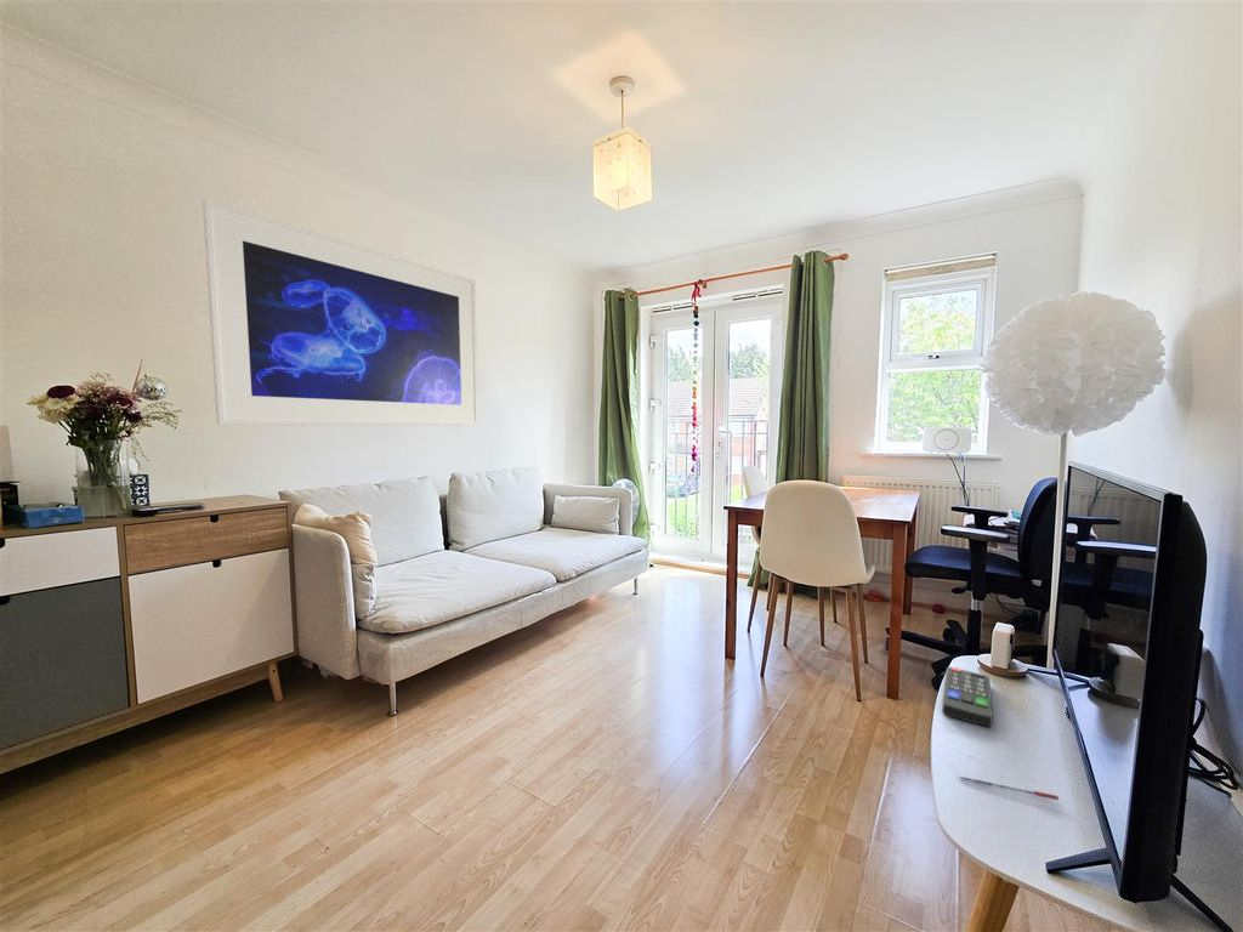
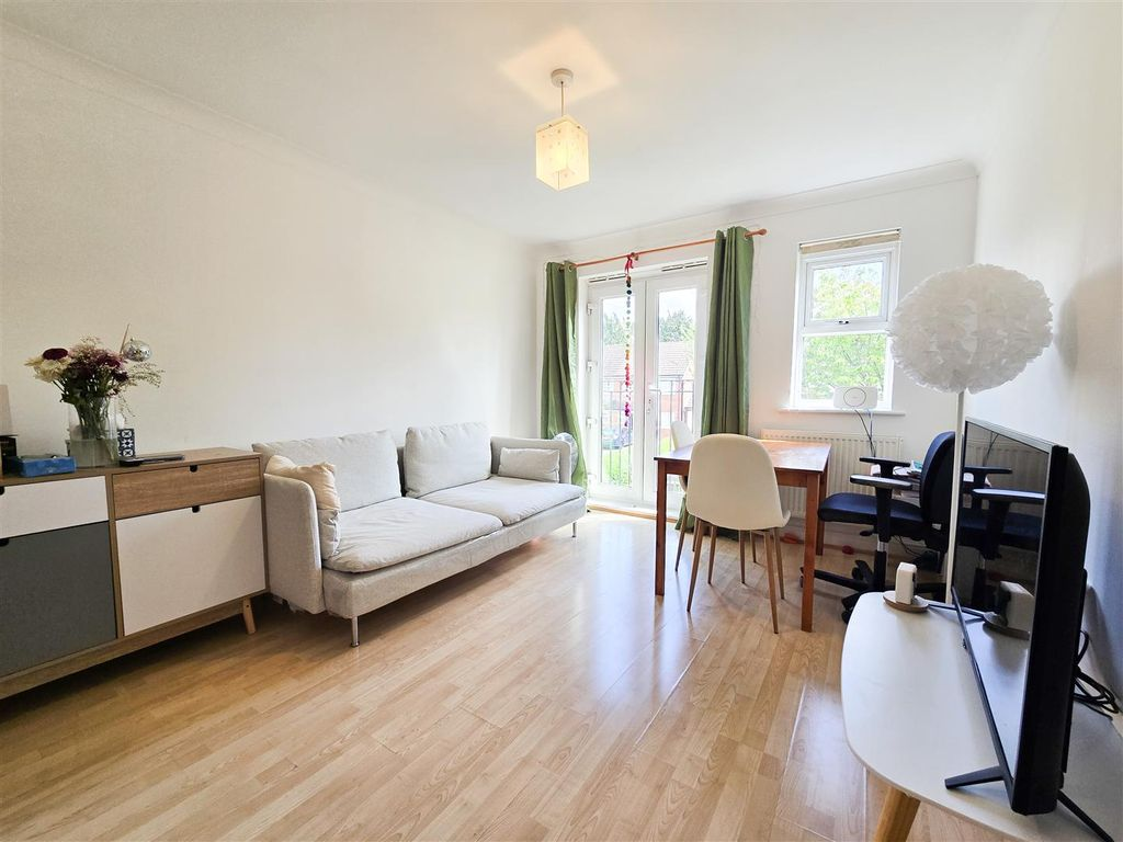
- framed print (371, 337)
- pen (1006, 786)
- remote control (966, 693)
